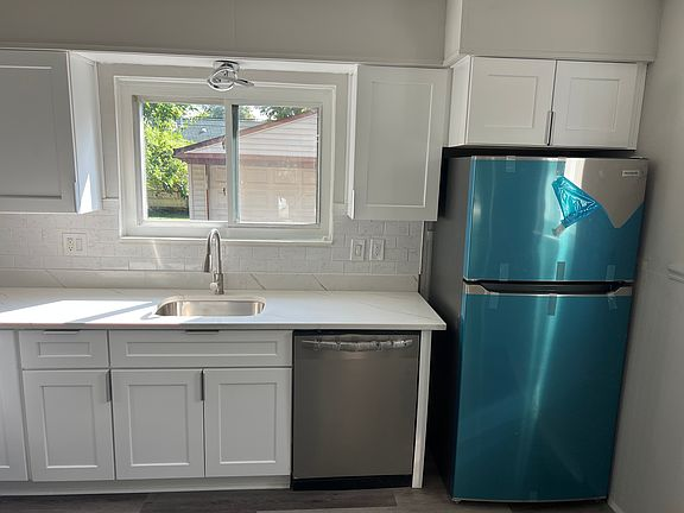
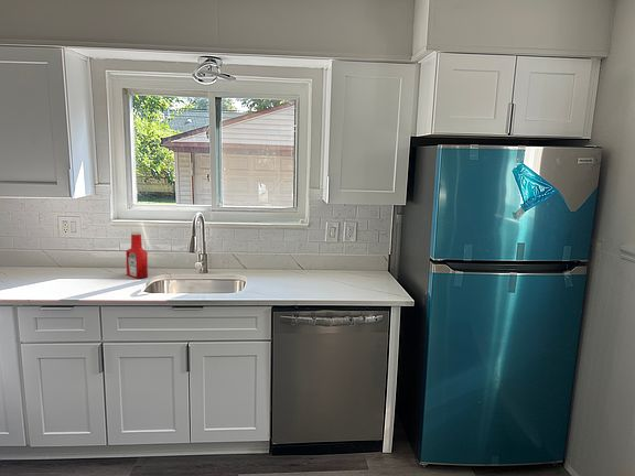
+ soap bottle (136, 253)
